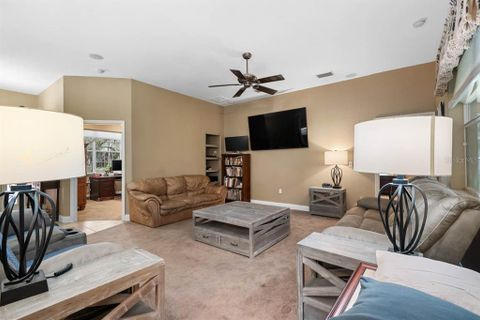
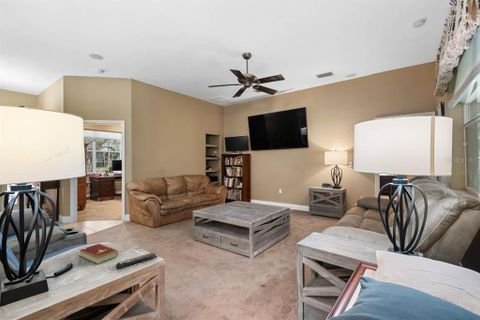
+ hardcover book (98, 252)
+ remote control (137, 260)
